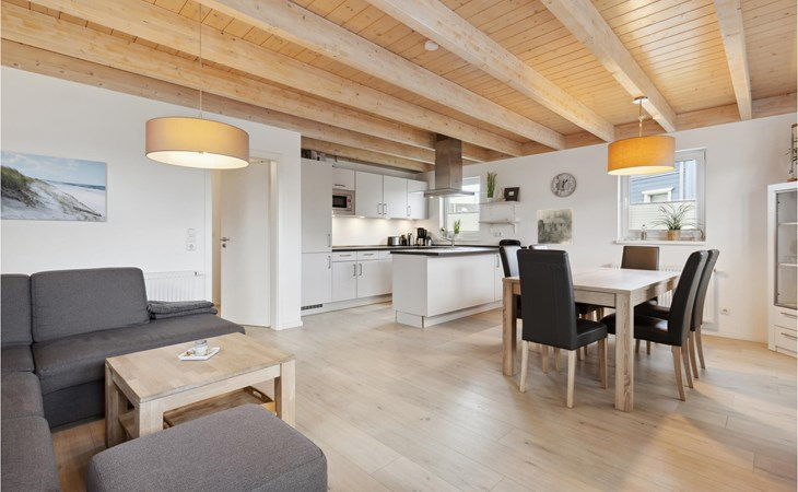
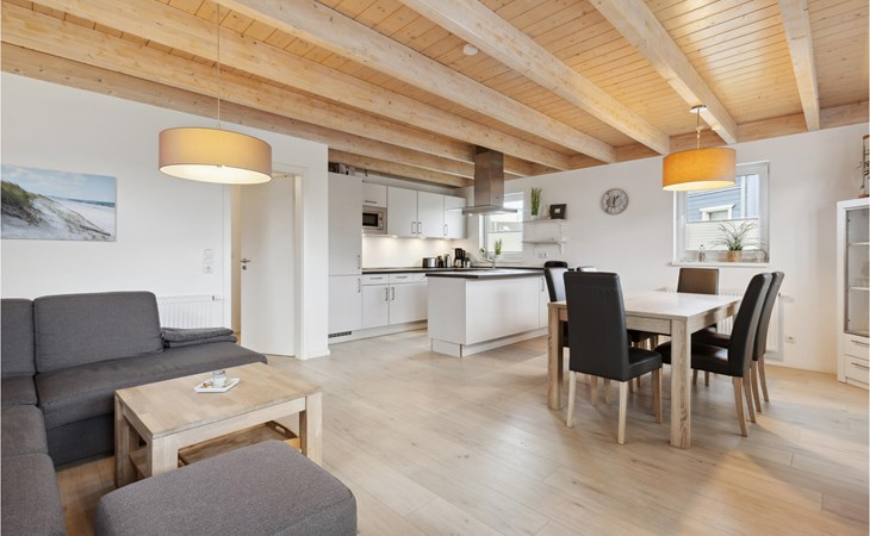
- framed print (554, 226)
